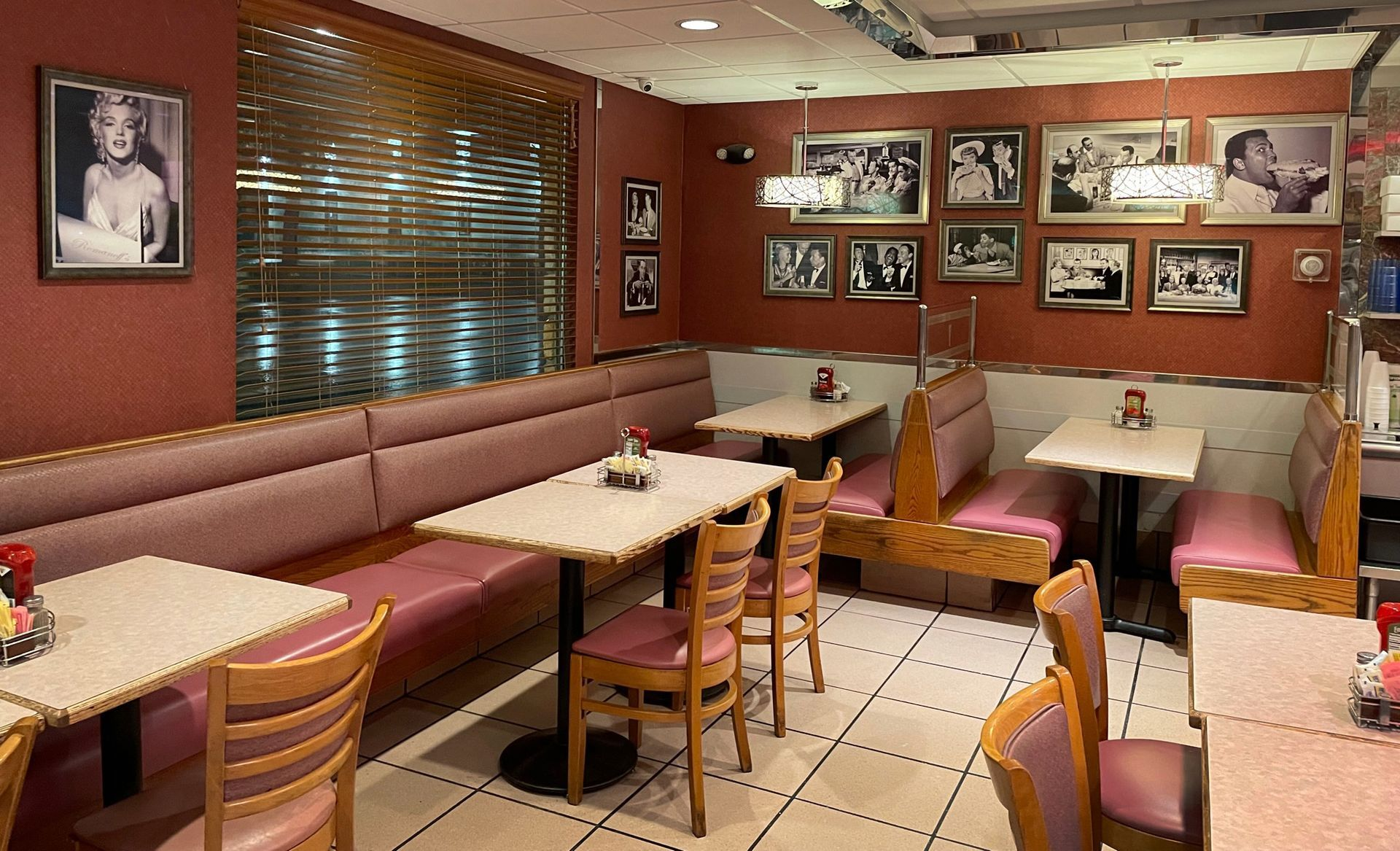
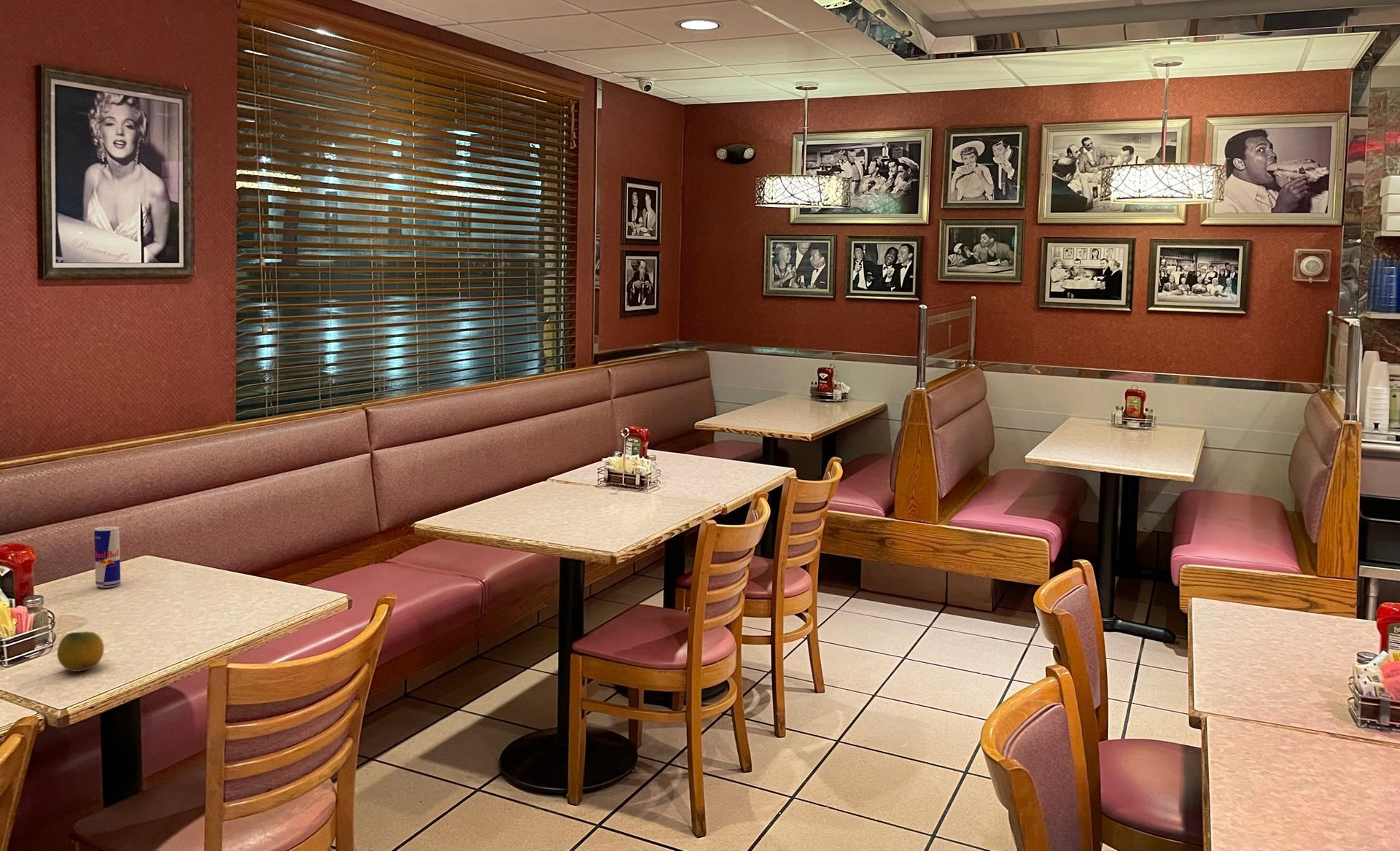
+ beverage can (107, 556)
+ fruit (80, 650)
